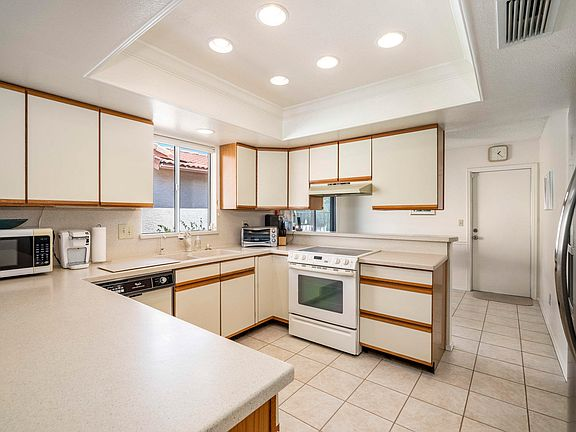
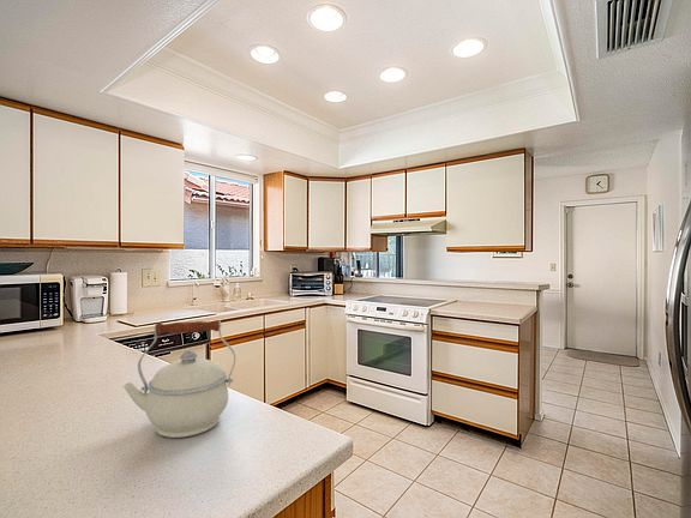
+ kettle (181, 373)
